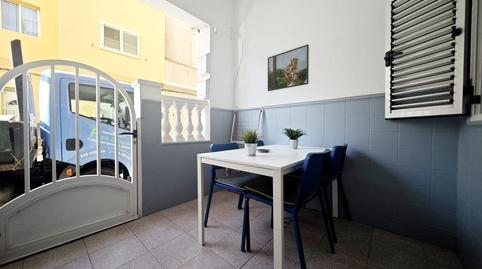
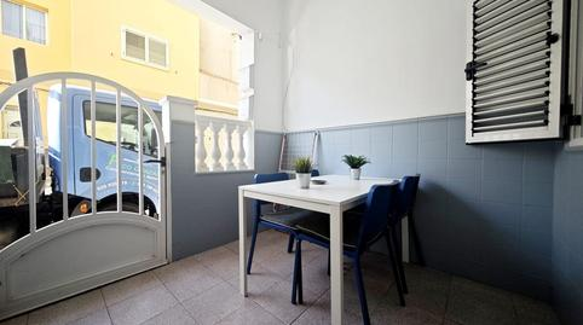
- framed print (286, 69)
